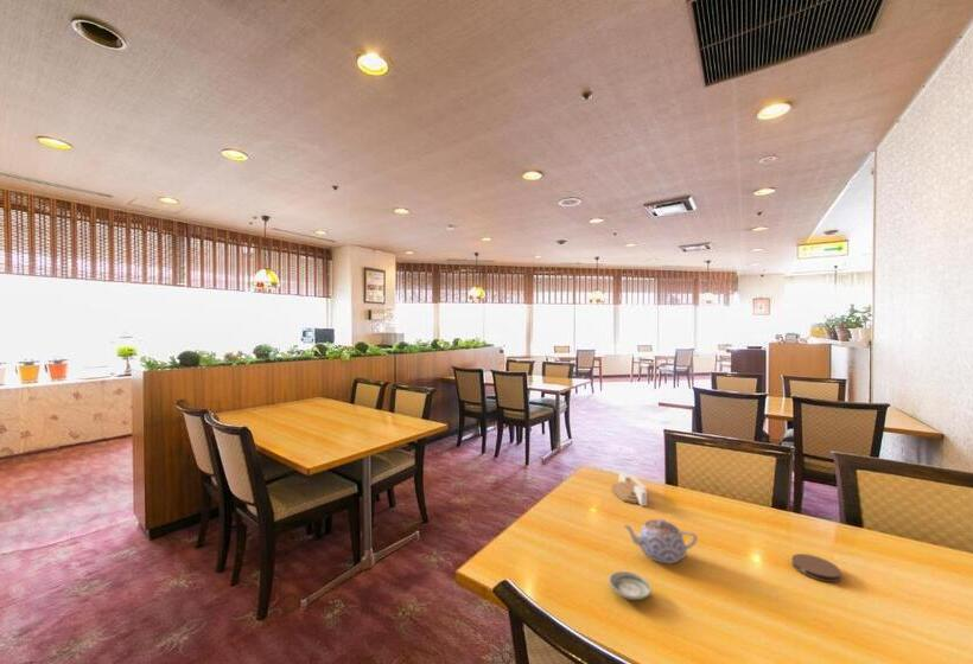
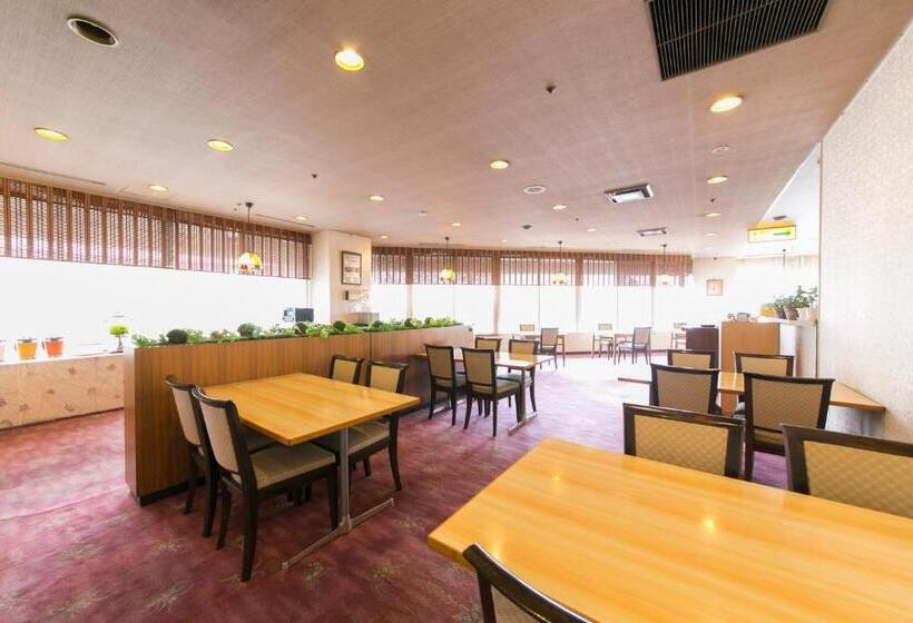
- architectural model (627, 487)
- teapot (659, 537)
- coaster (815, 567)
- saucer (629, 587)
